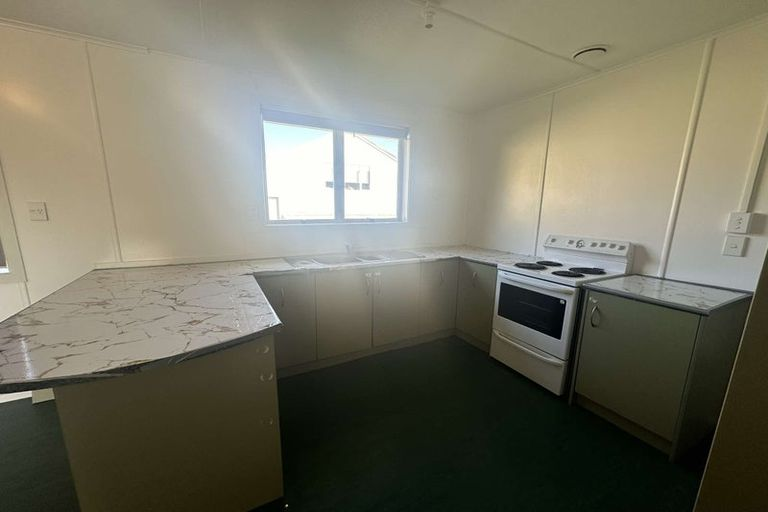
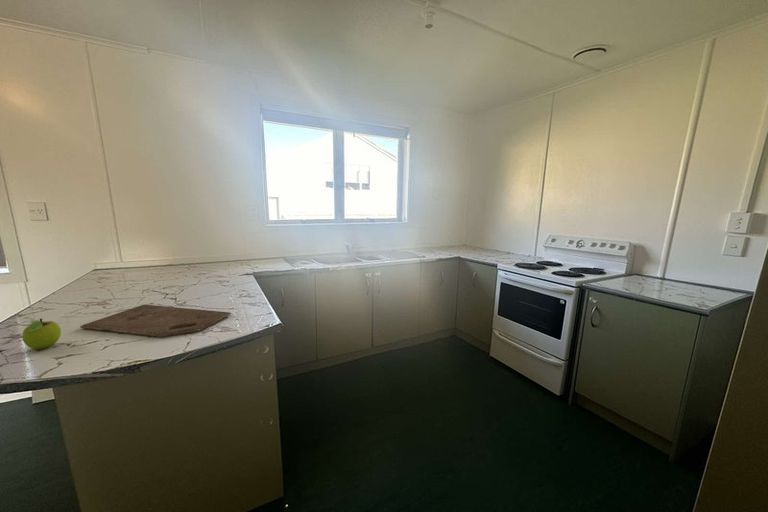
+ cutting board (161, 319)
+ fruit (40, 333)
